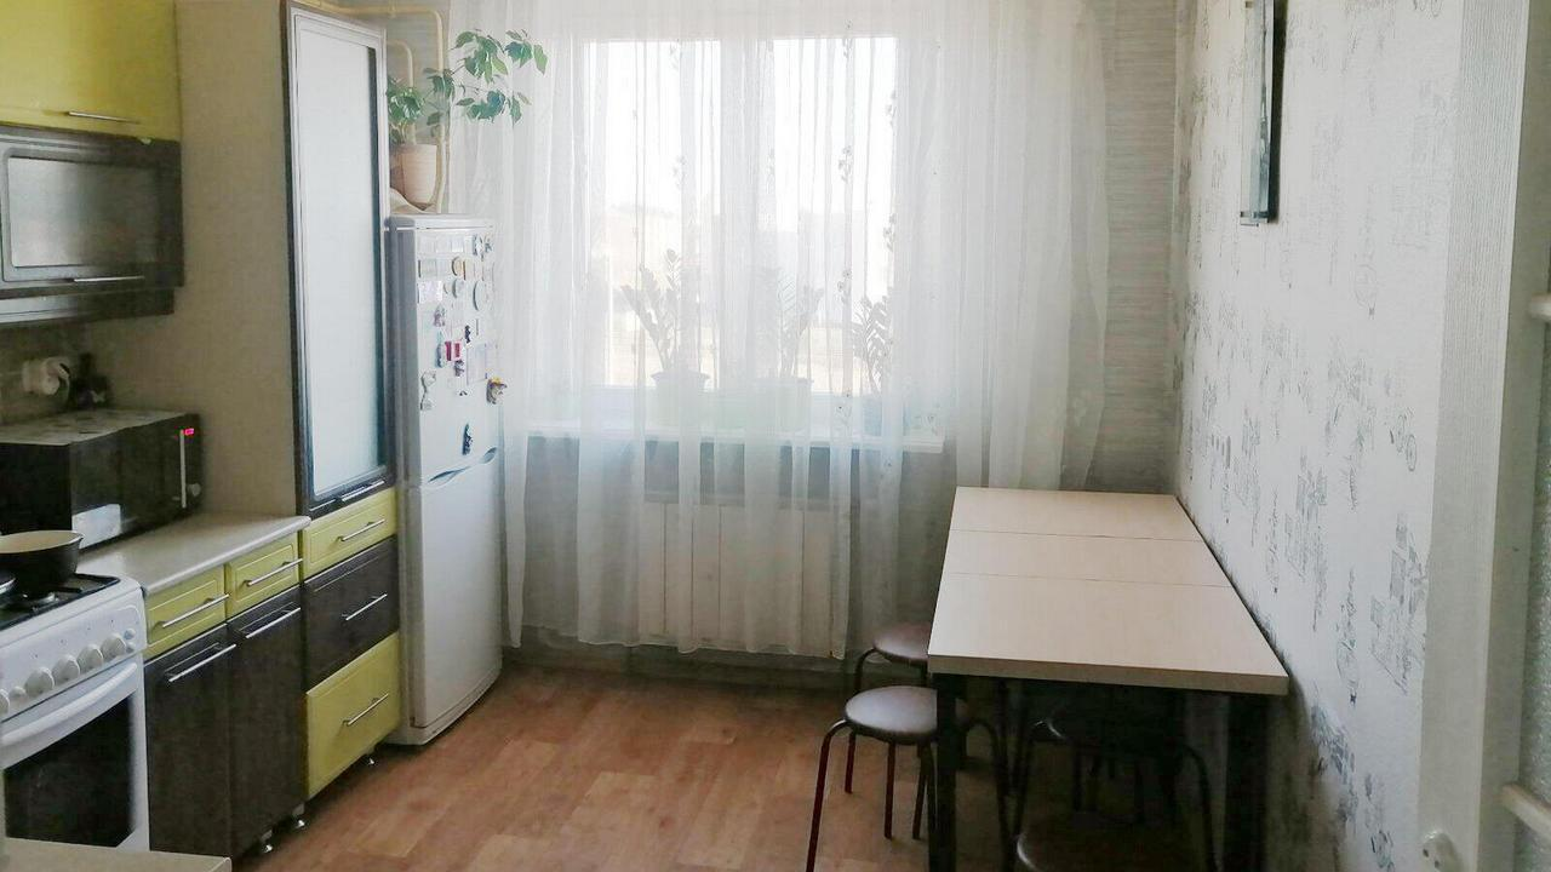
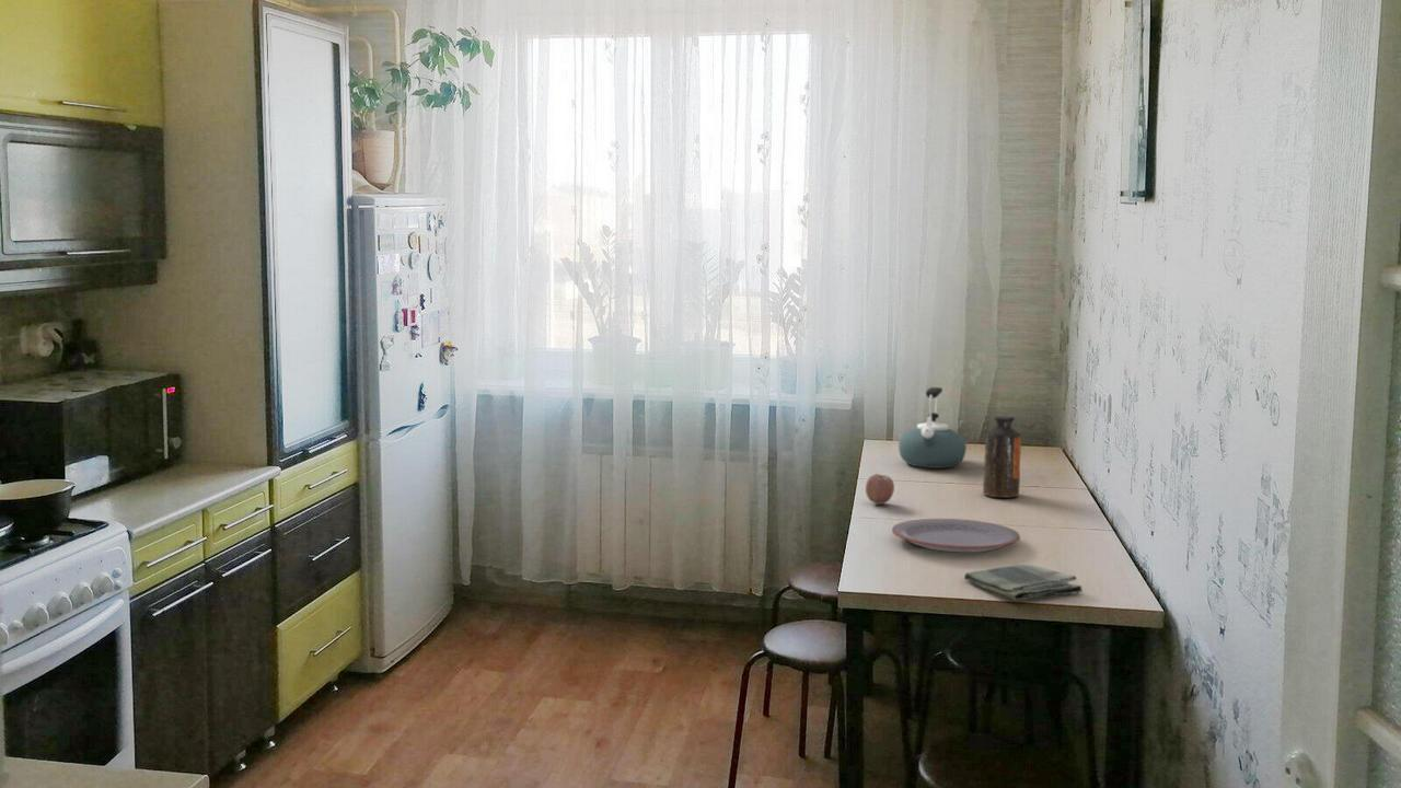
+ fruit (879, 489)
+ bottle (1001, 455)
+ dish towel (1022, 579)
+ kettle (931, 427)
+ plate (954, 536)
